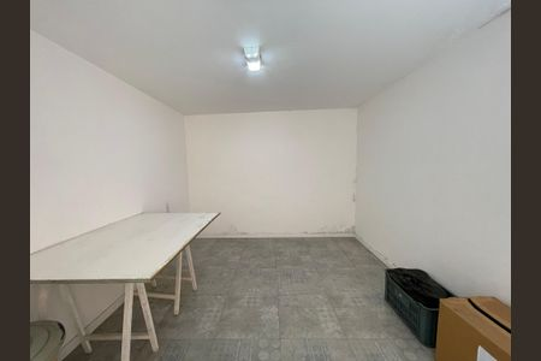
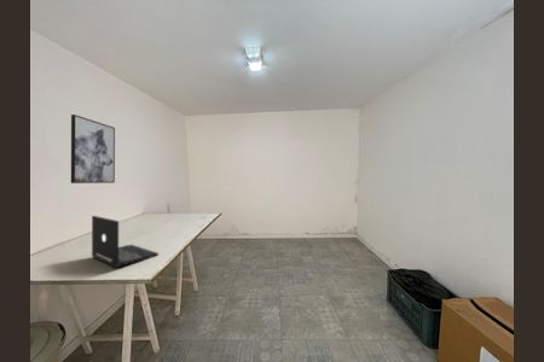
+ laptop (117, 235)
+ wall art (94, 152)
